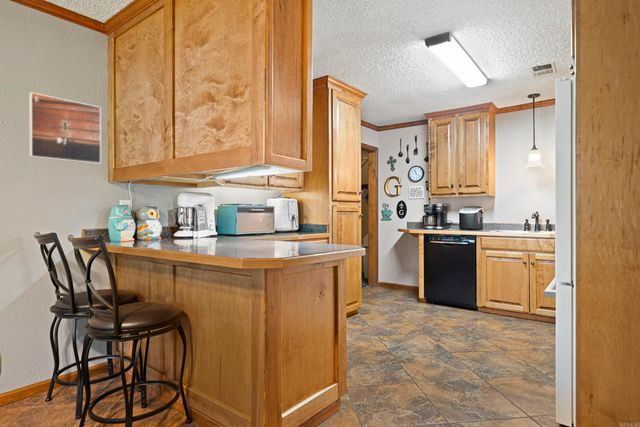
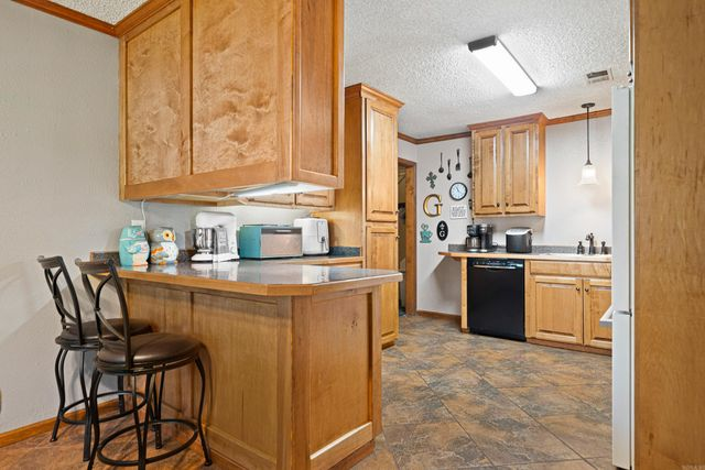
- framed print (67, 130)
